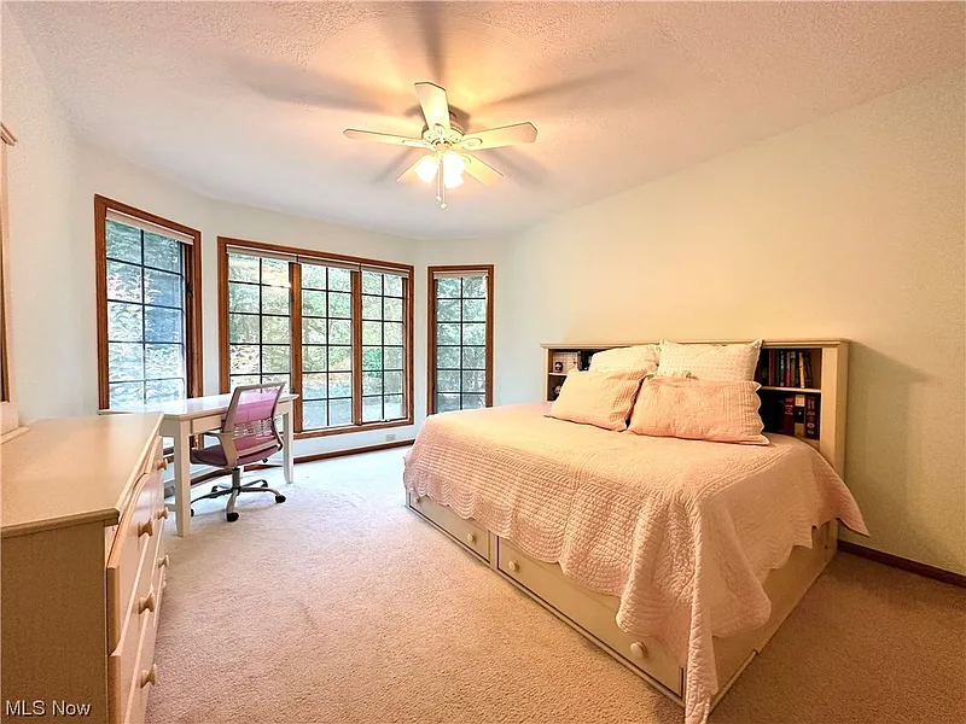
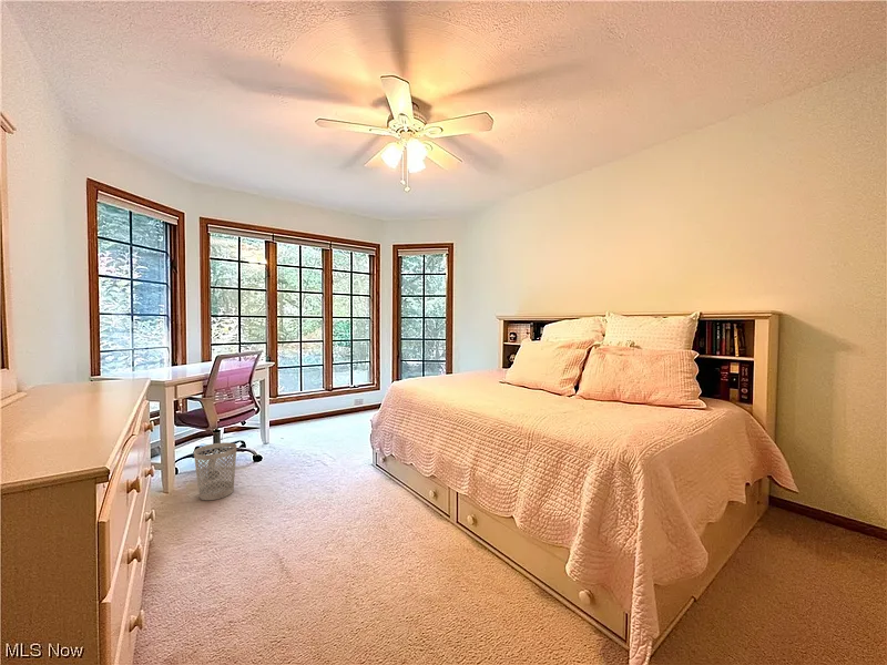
+ wastebasket (216, 471)
